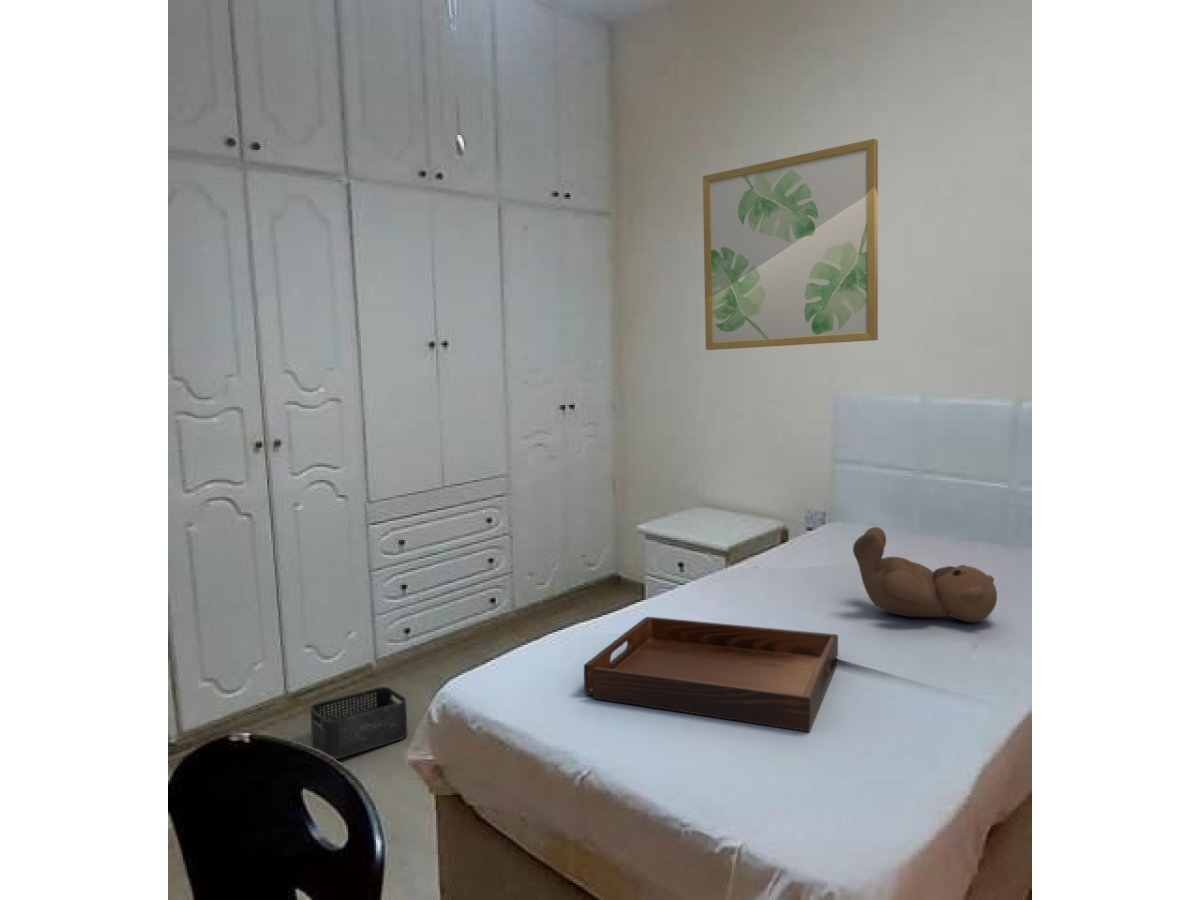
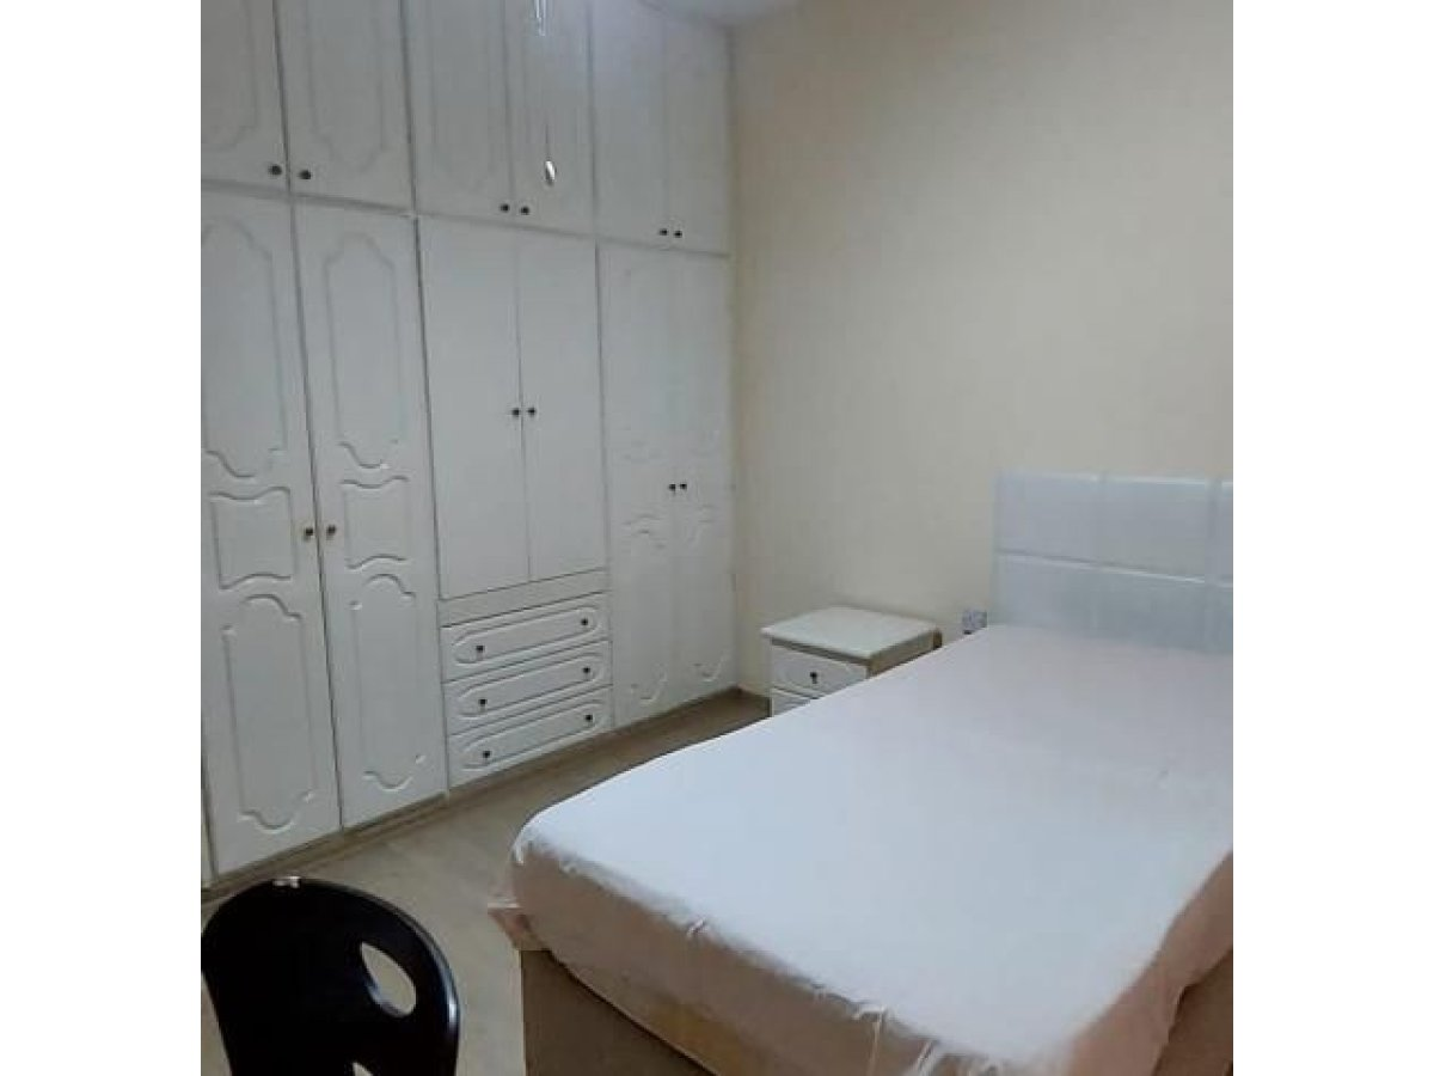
- wall art (785, 253)
- teddy bear (923, 574)
- storage bin (359, 721)
- serving tray (715, 664)
